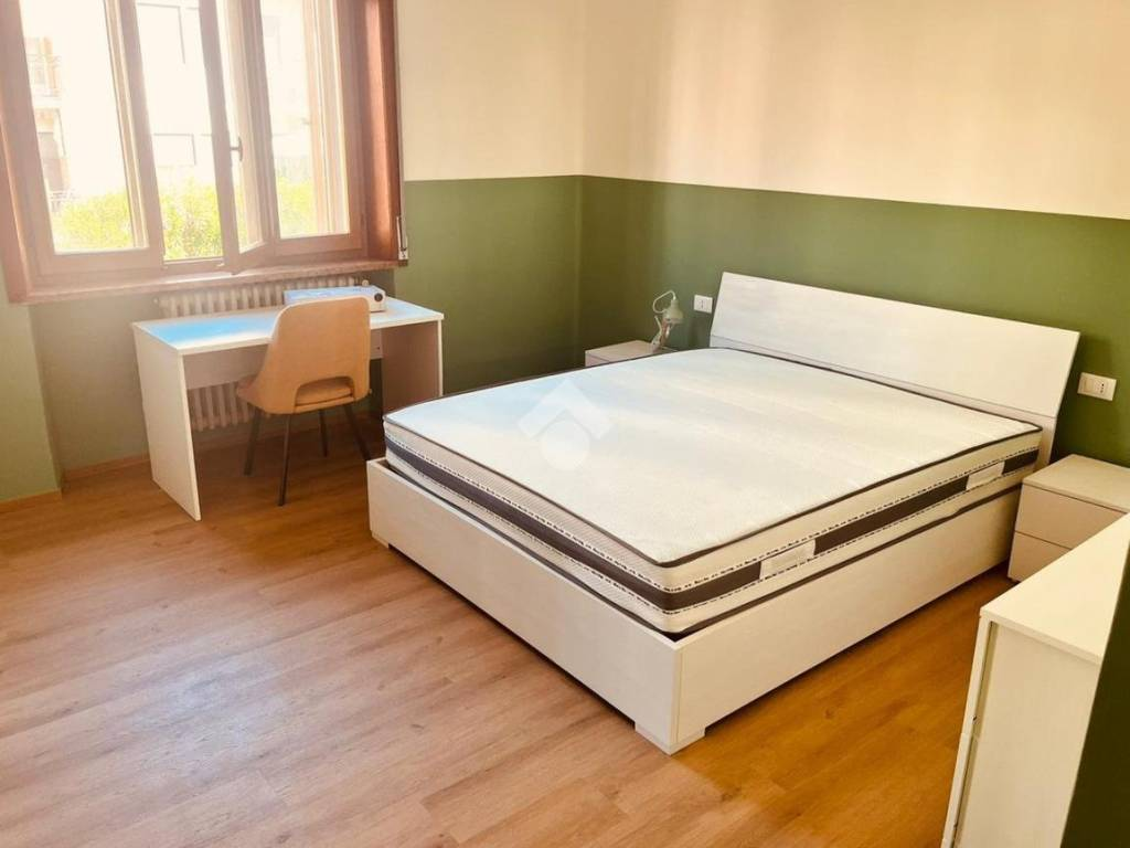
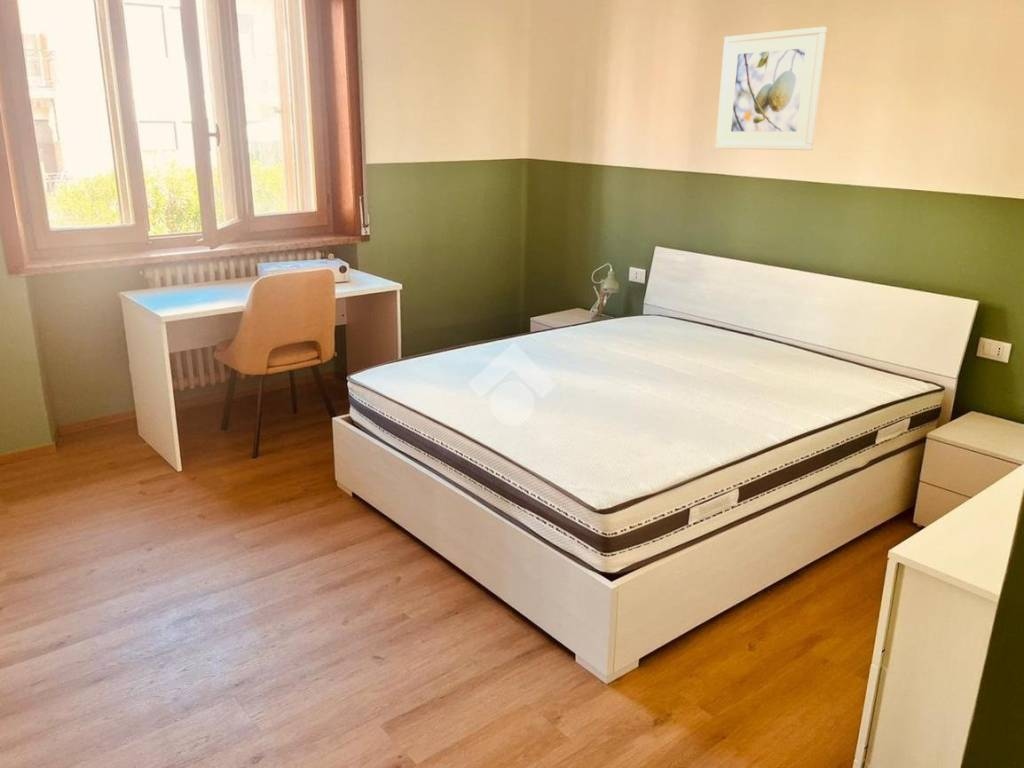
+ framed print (767, 91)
